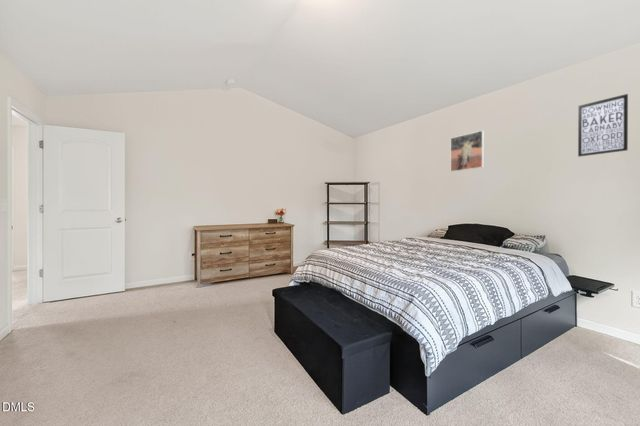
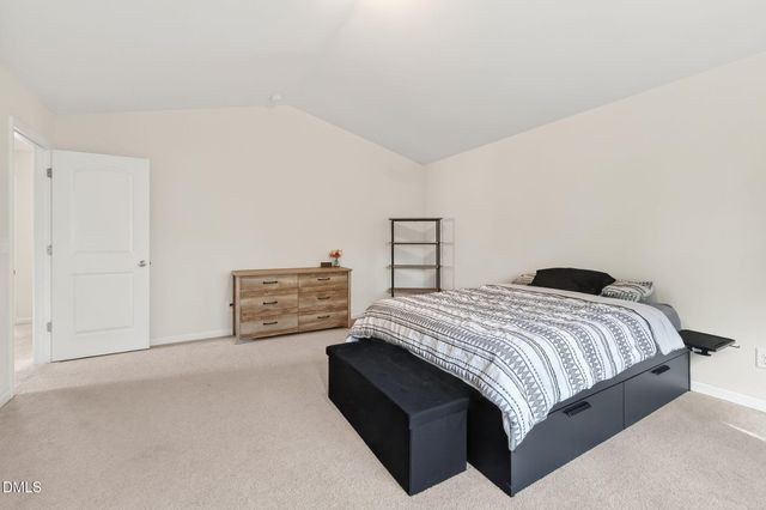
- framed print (466, 152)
- wall art (601, 126)
